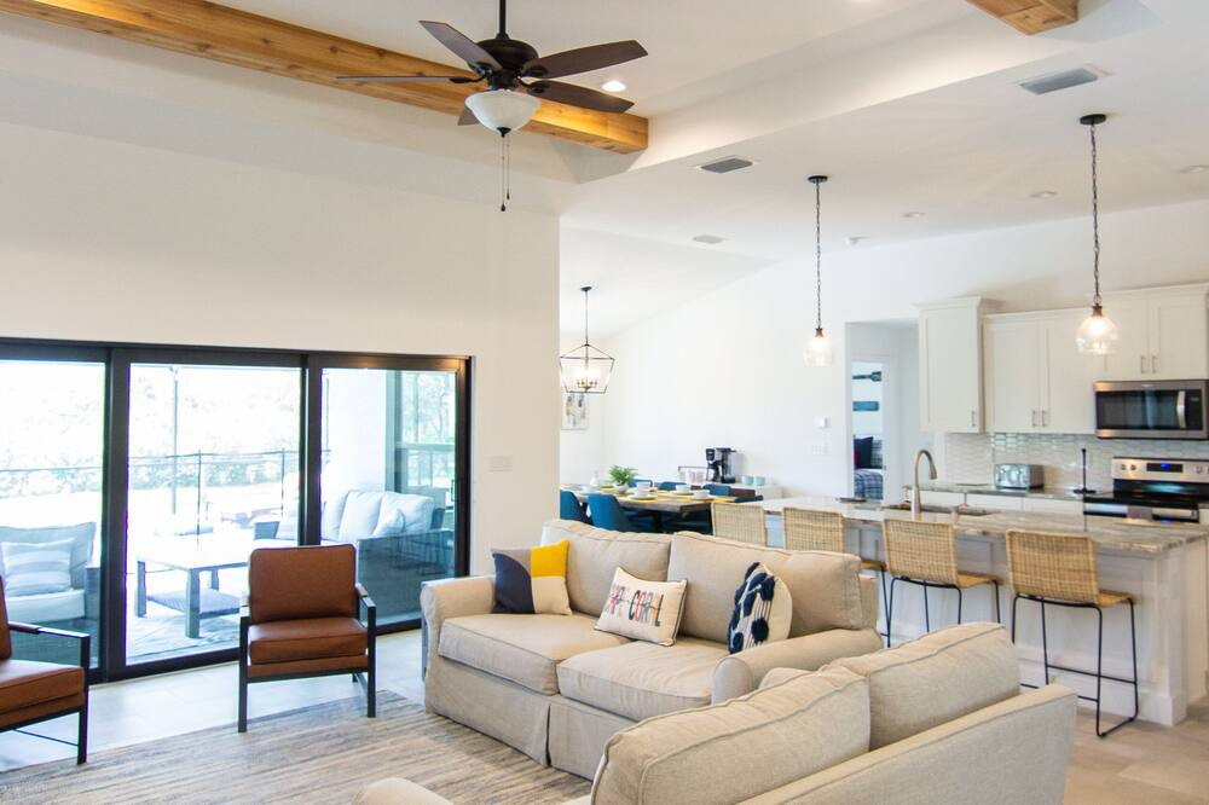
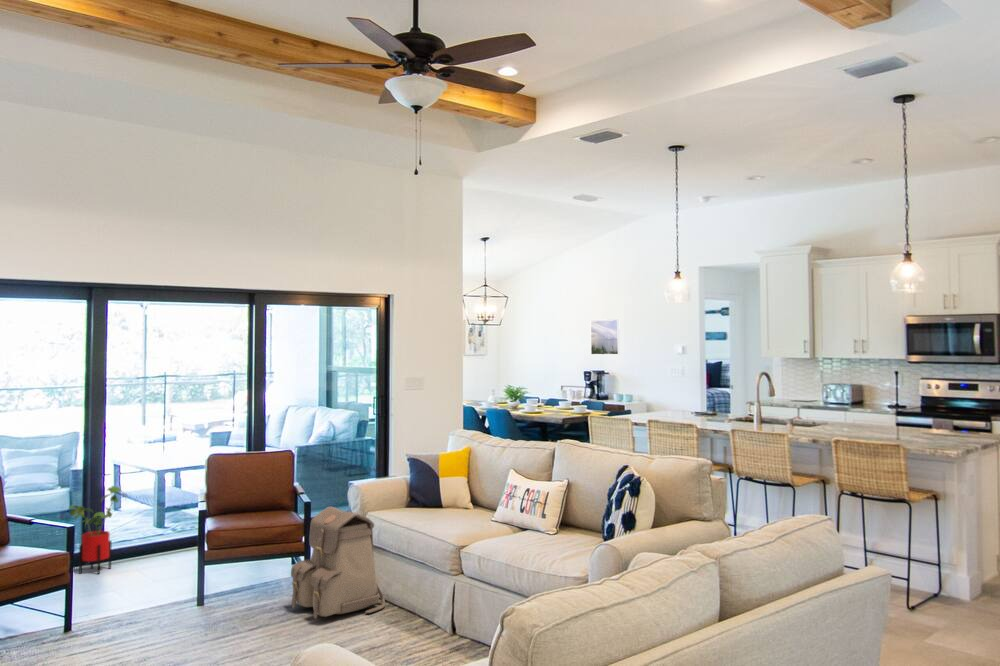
+ house plant (100, 528)
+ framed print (604, 337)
+ backpack (337, 558)
